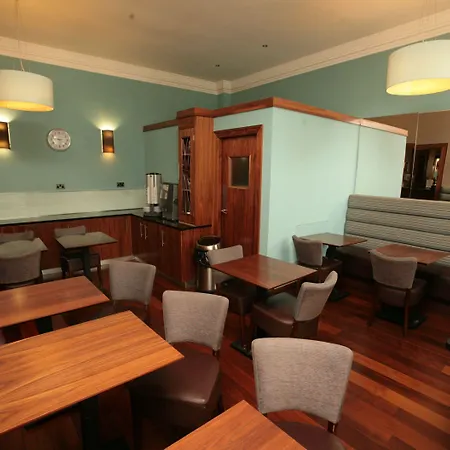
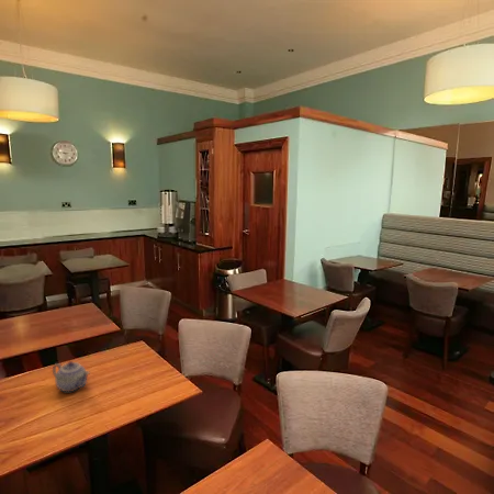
+ teapot (70, 374)
